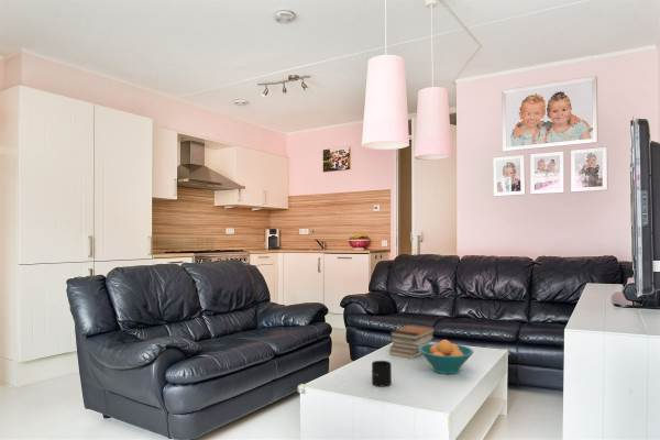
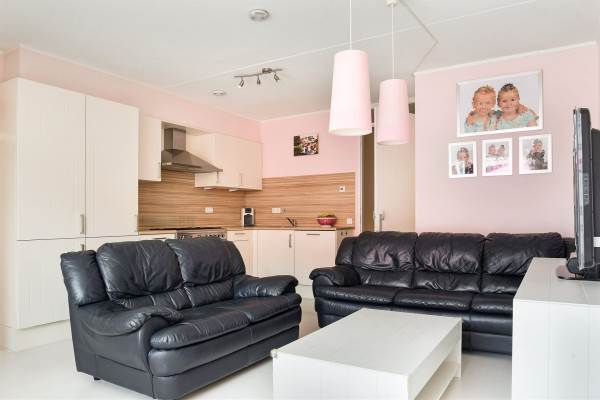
- fruit bowl (446, 355)
- book stack (413, 340)
- mug (381, 372)
